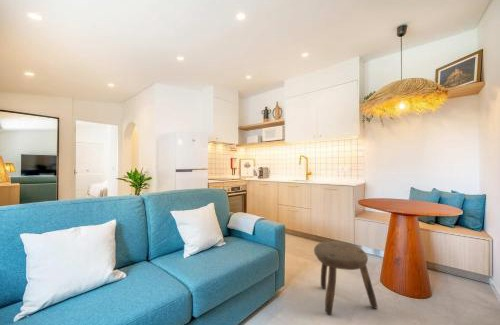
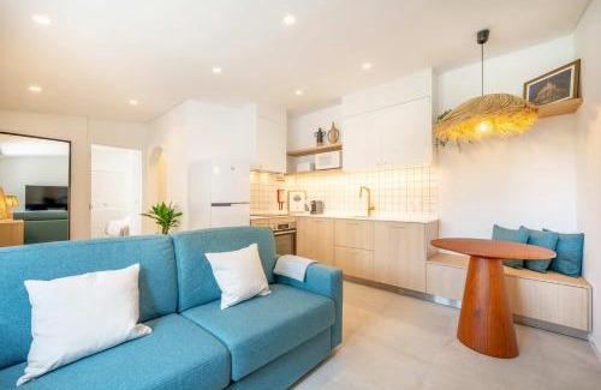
- stool (345, 269)
